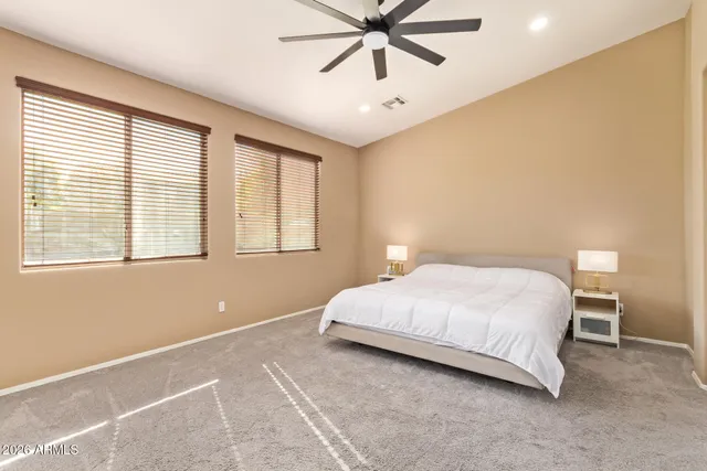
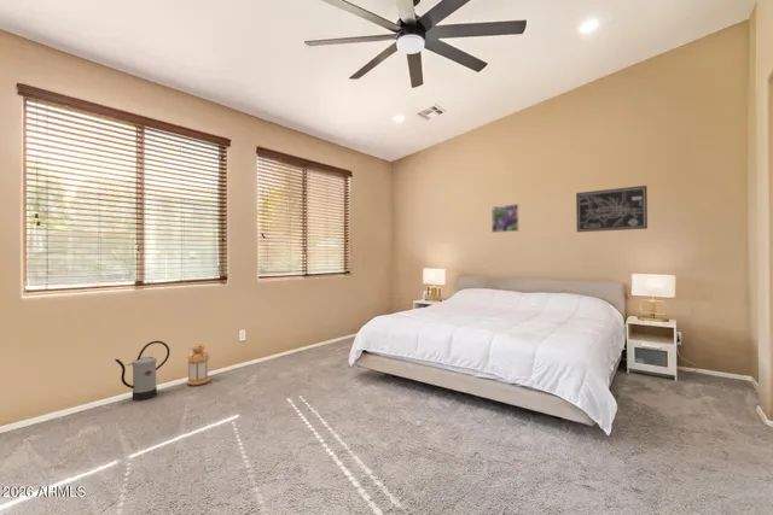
+ lantern (198, 363)
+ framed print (505, 218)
+ wall art (610, 210)
+ watering can (143, 369)
